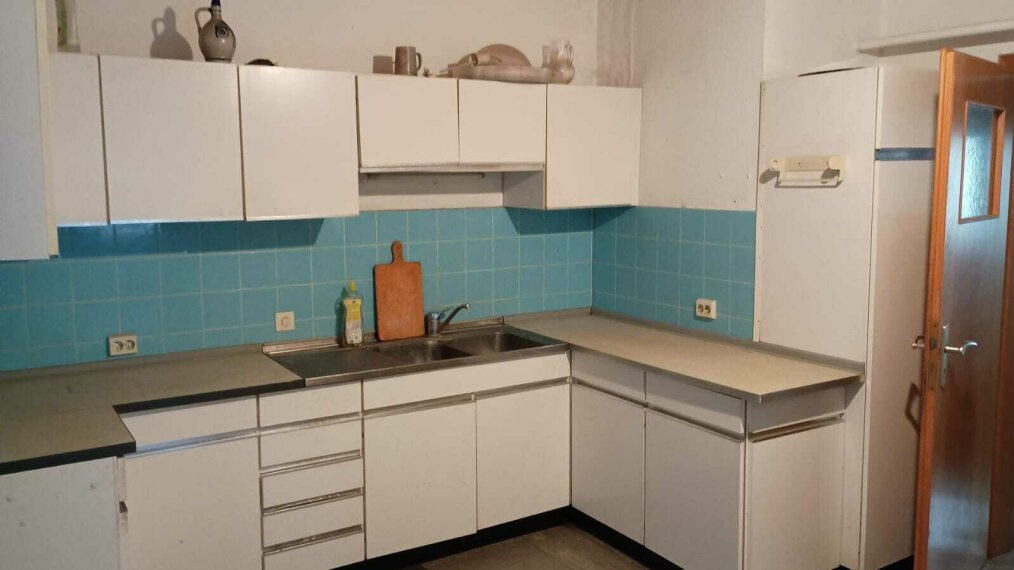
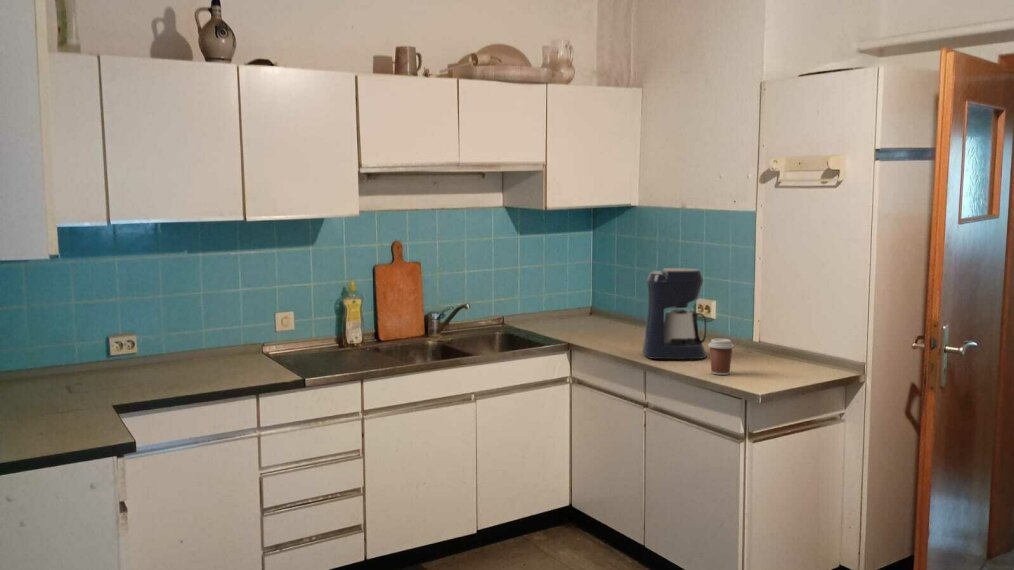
+ coffee cup (720, 356)
+ coffee maker (673, 312)
